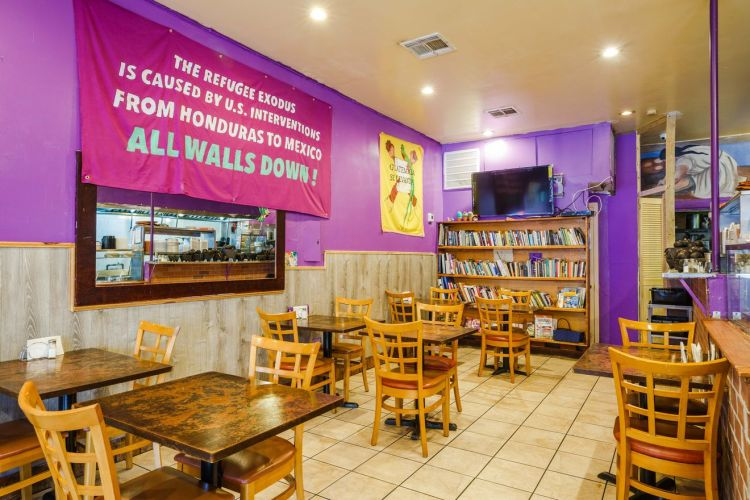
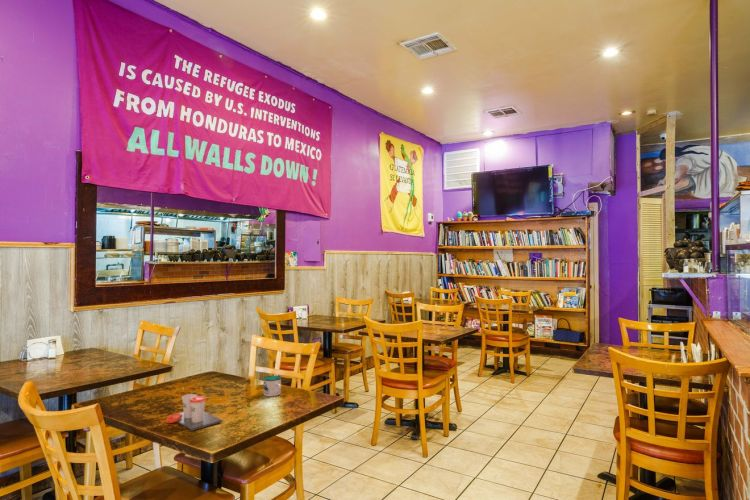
+ mug (273, 386)
+ cup (191, 408)
